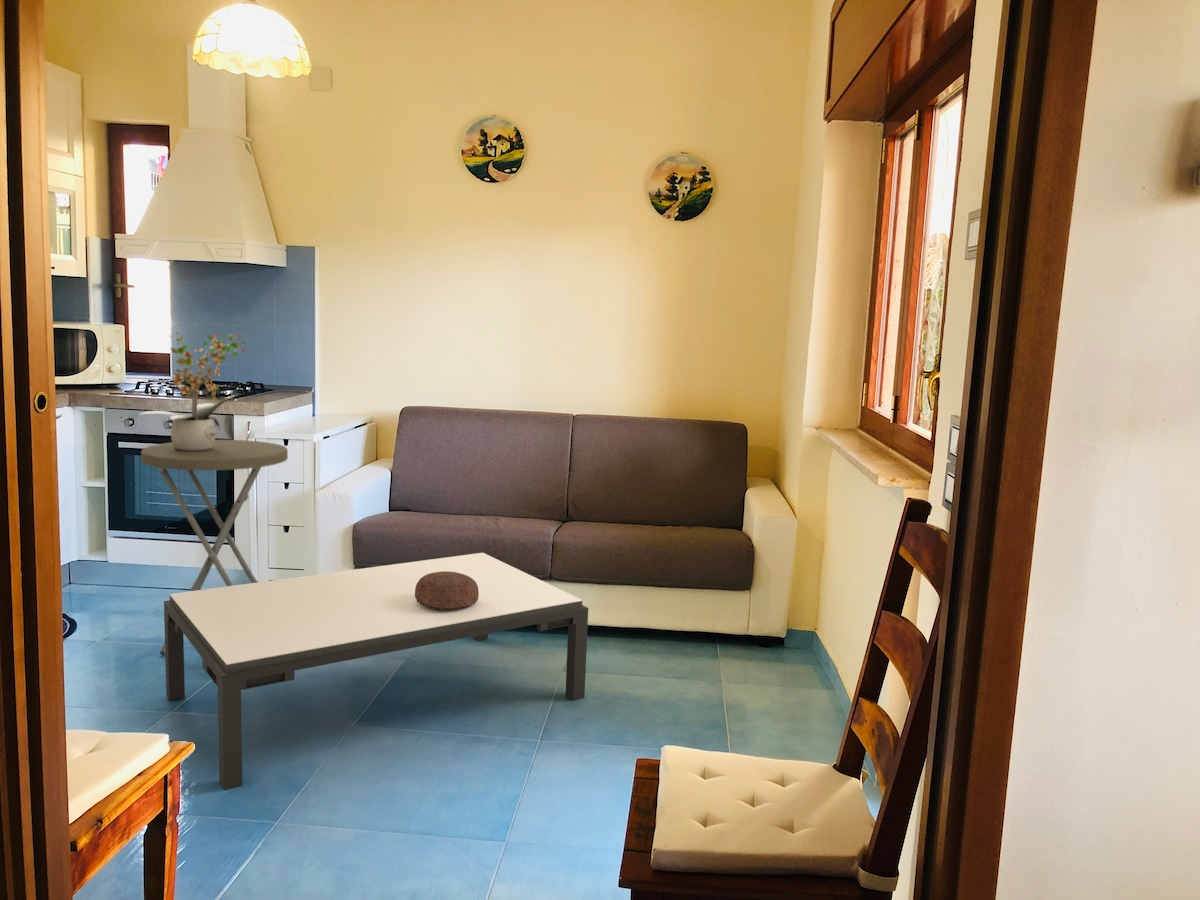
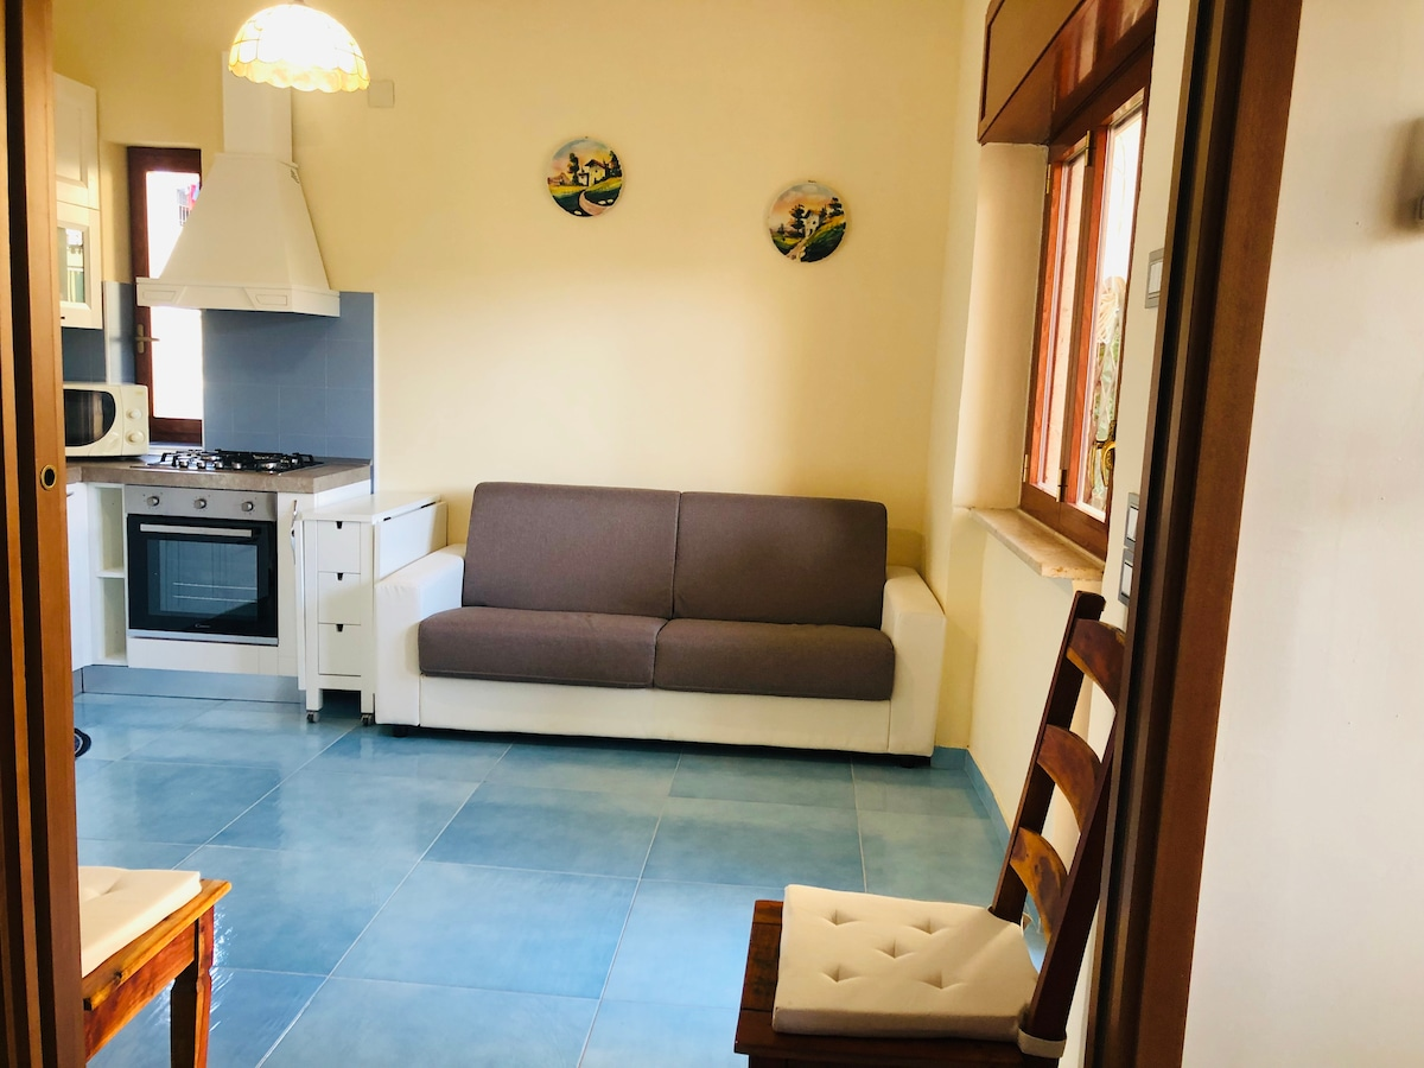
- coffee table (379, 647)
- side table (217, 543)
- potted plant (201, 390)
- decorative bowl (446, 588)
